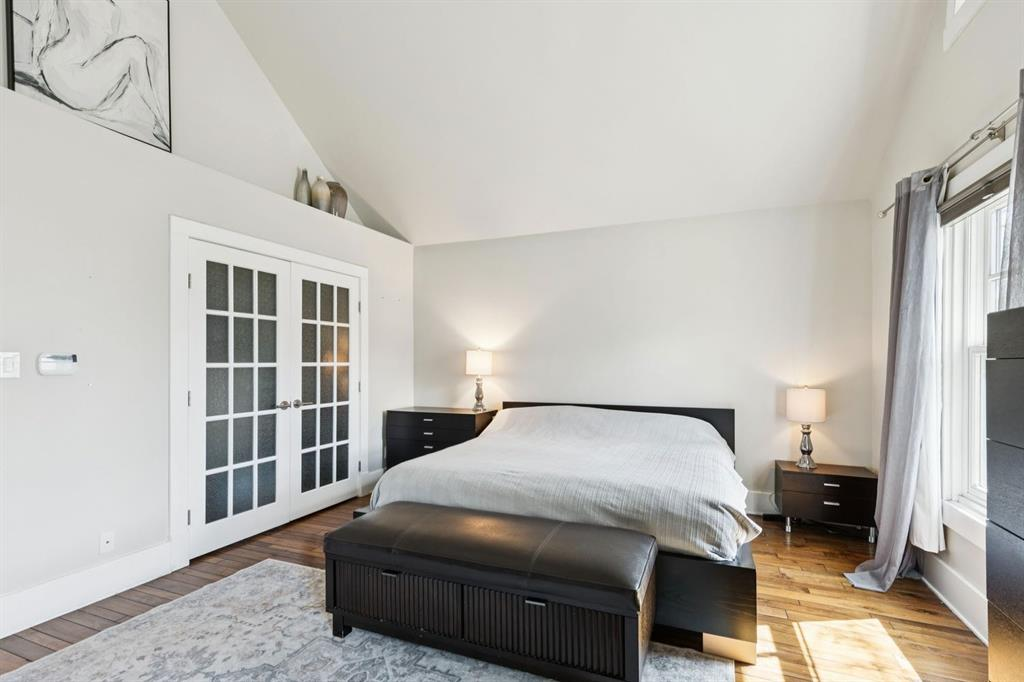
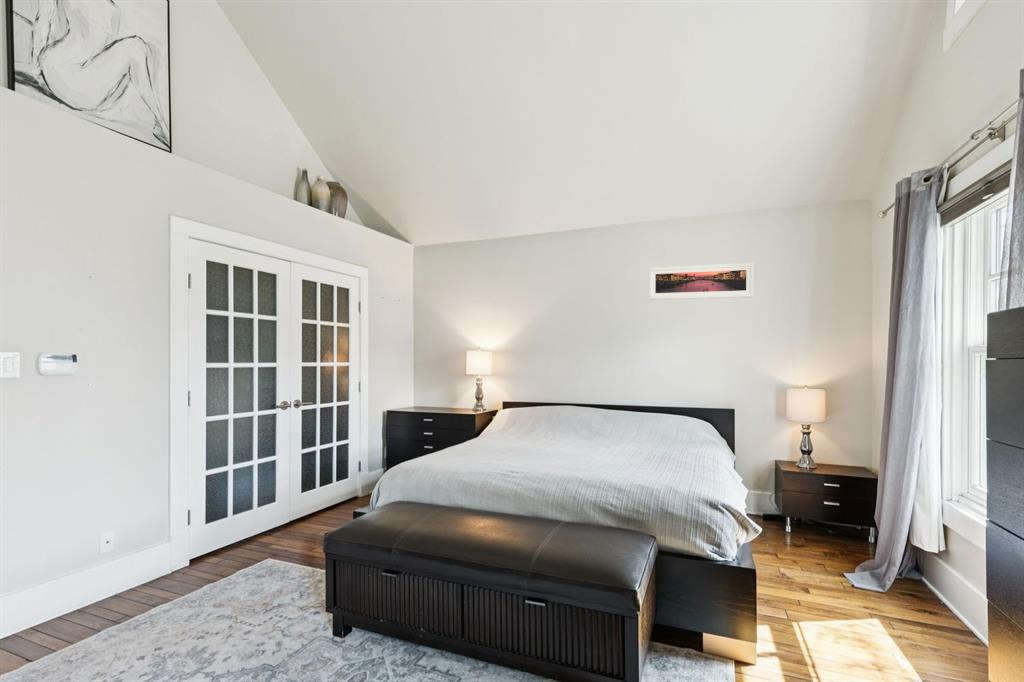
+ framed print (699, 282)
